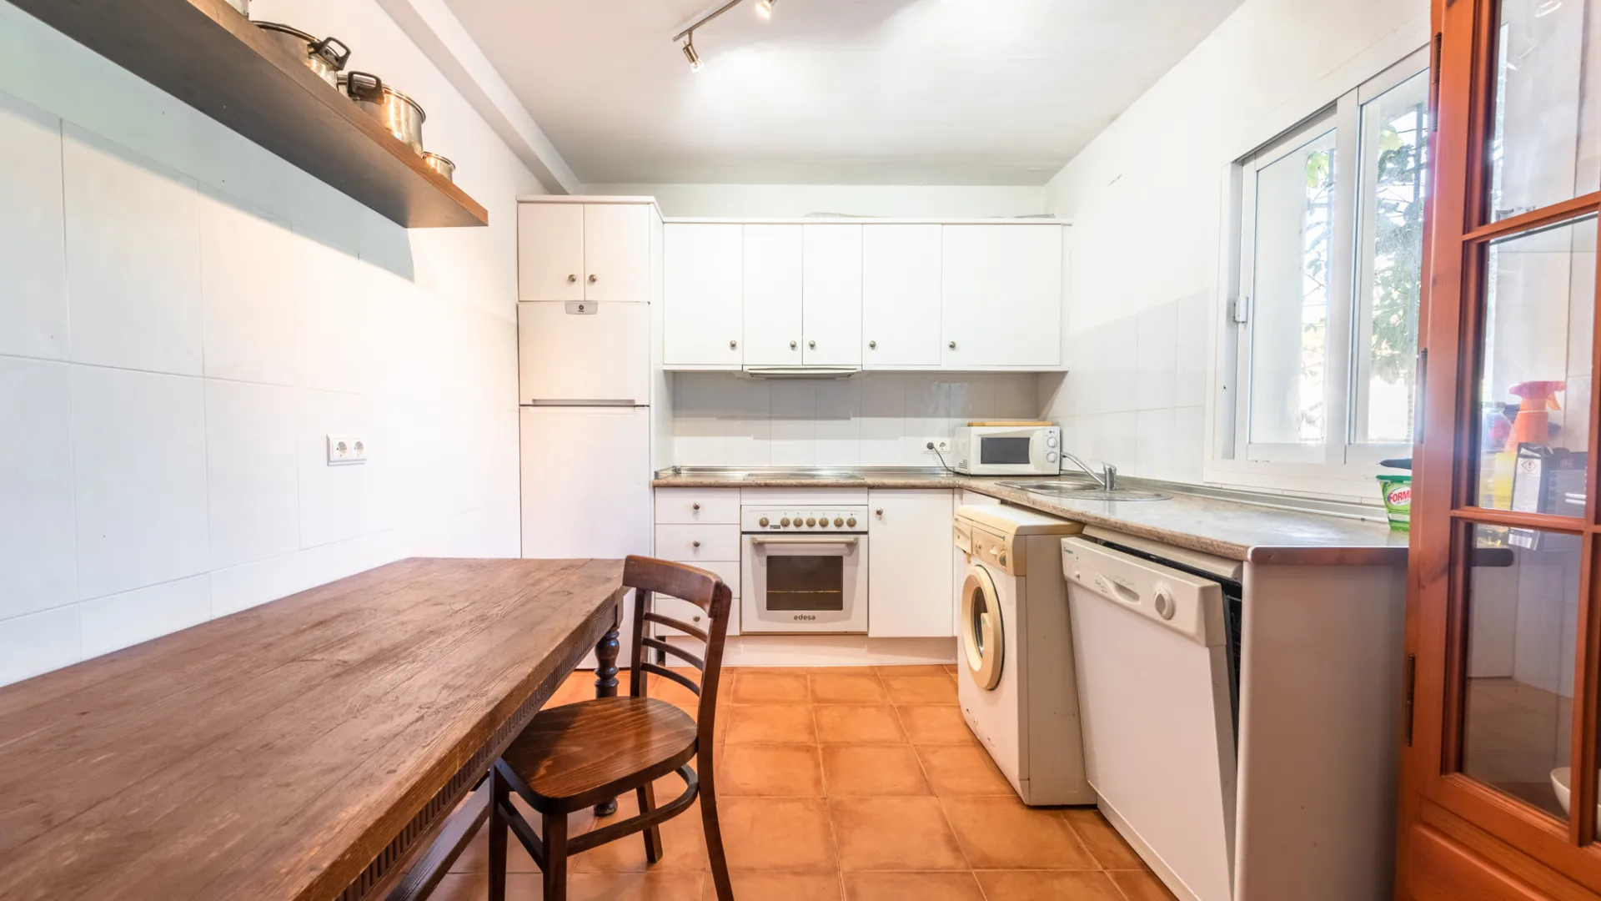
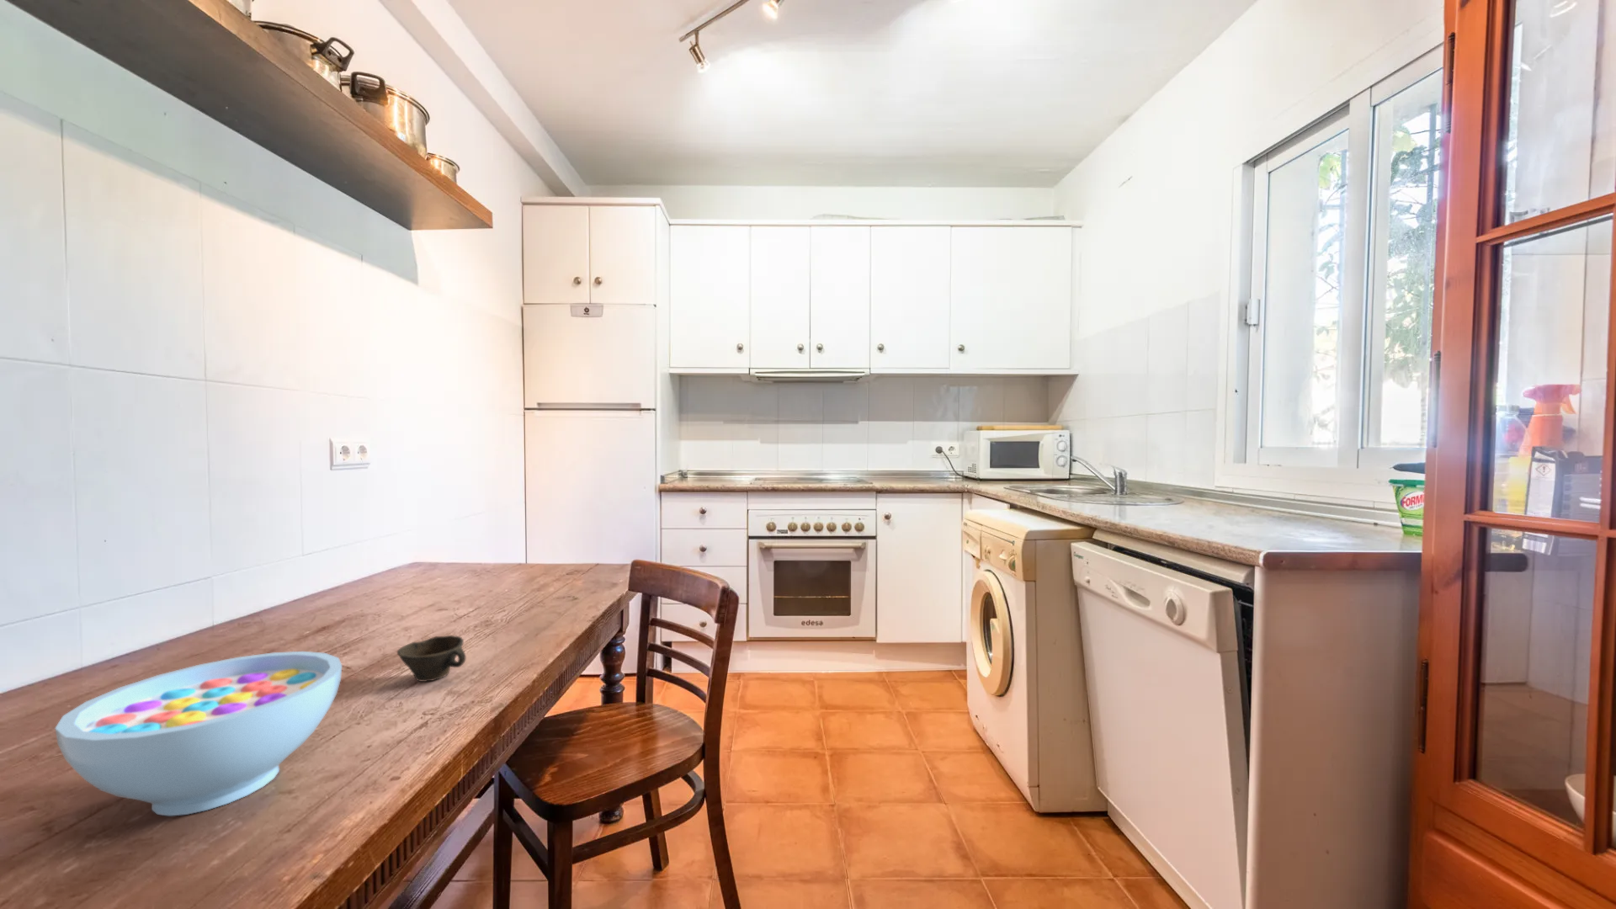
+ cup (434, 660)
+ bowl (218, 737)
